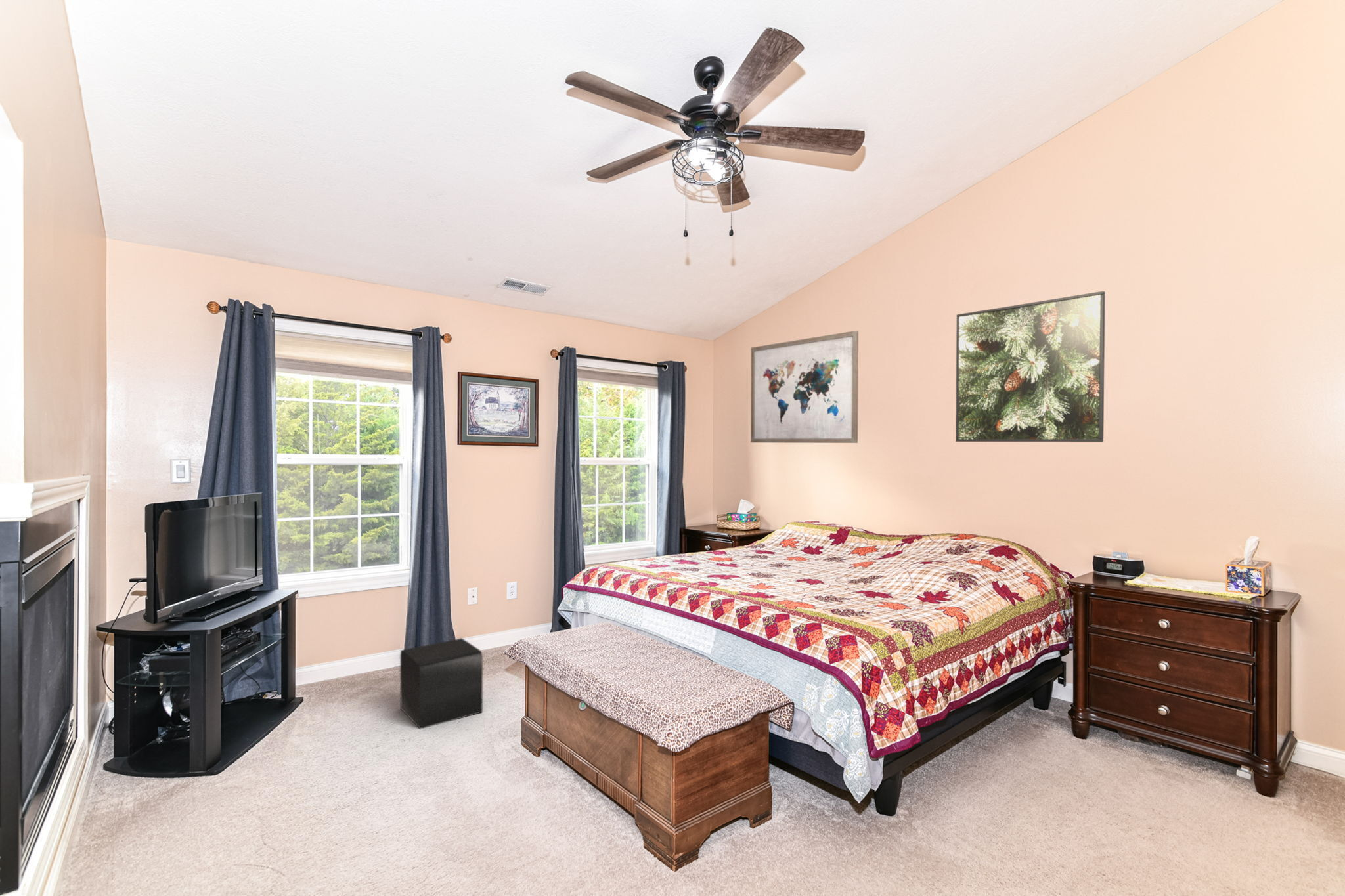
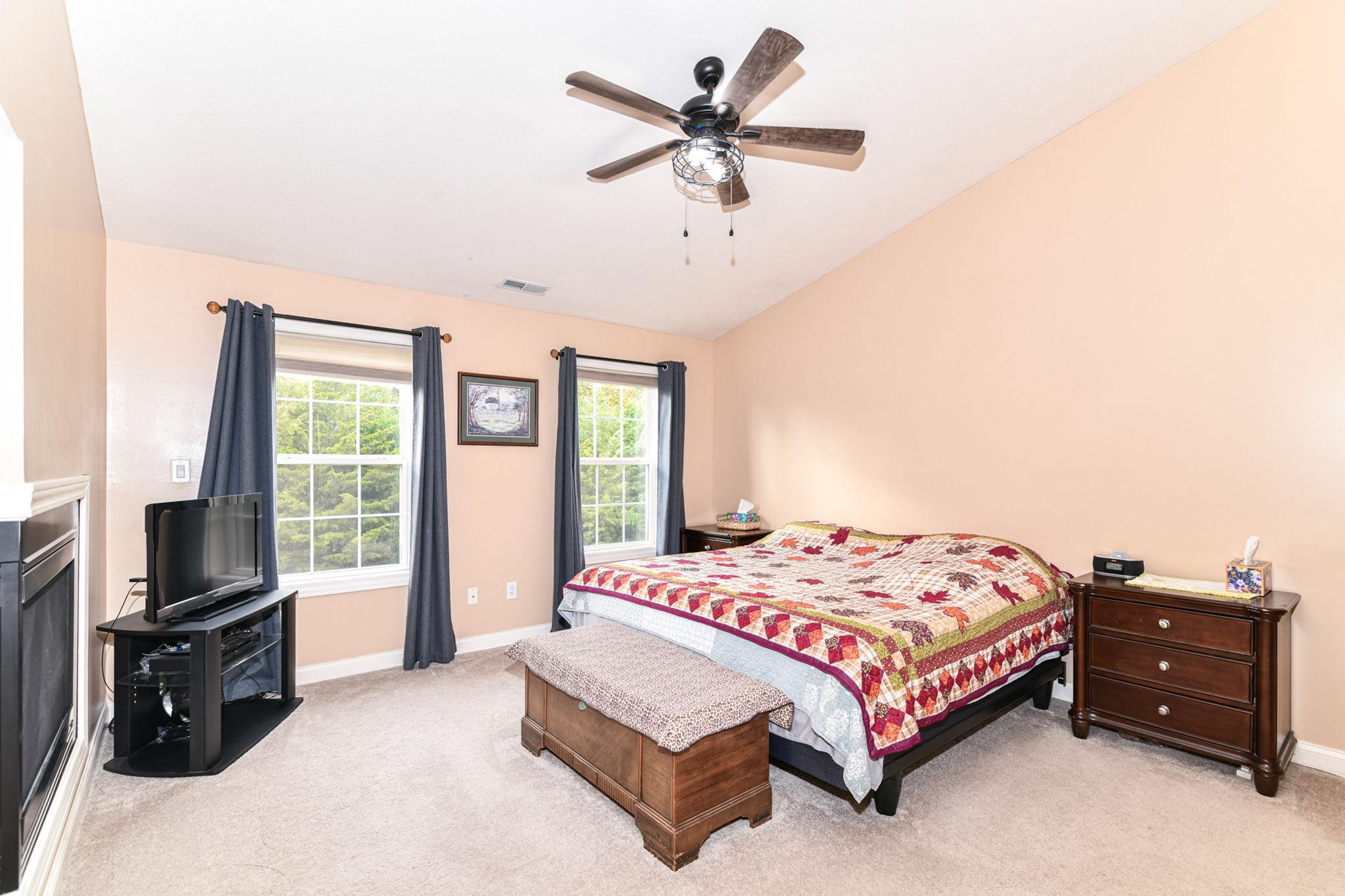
- wall art (800, 391)
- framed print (1024, 373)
- speaker (442, 679)
